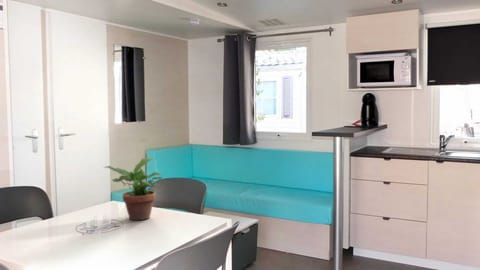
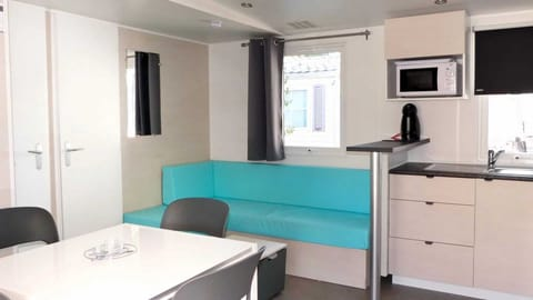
- potted plant (134, 189)
